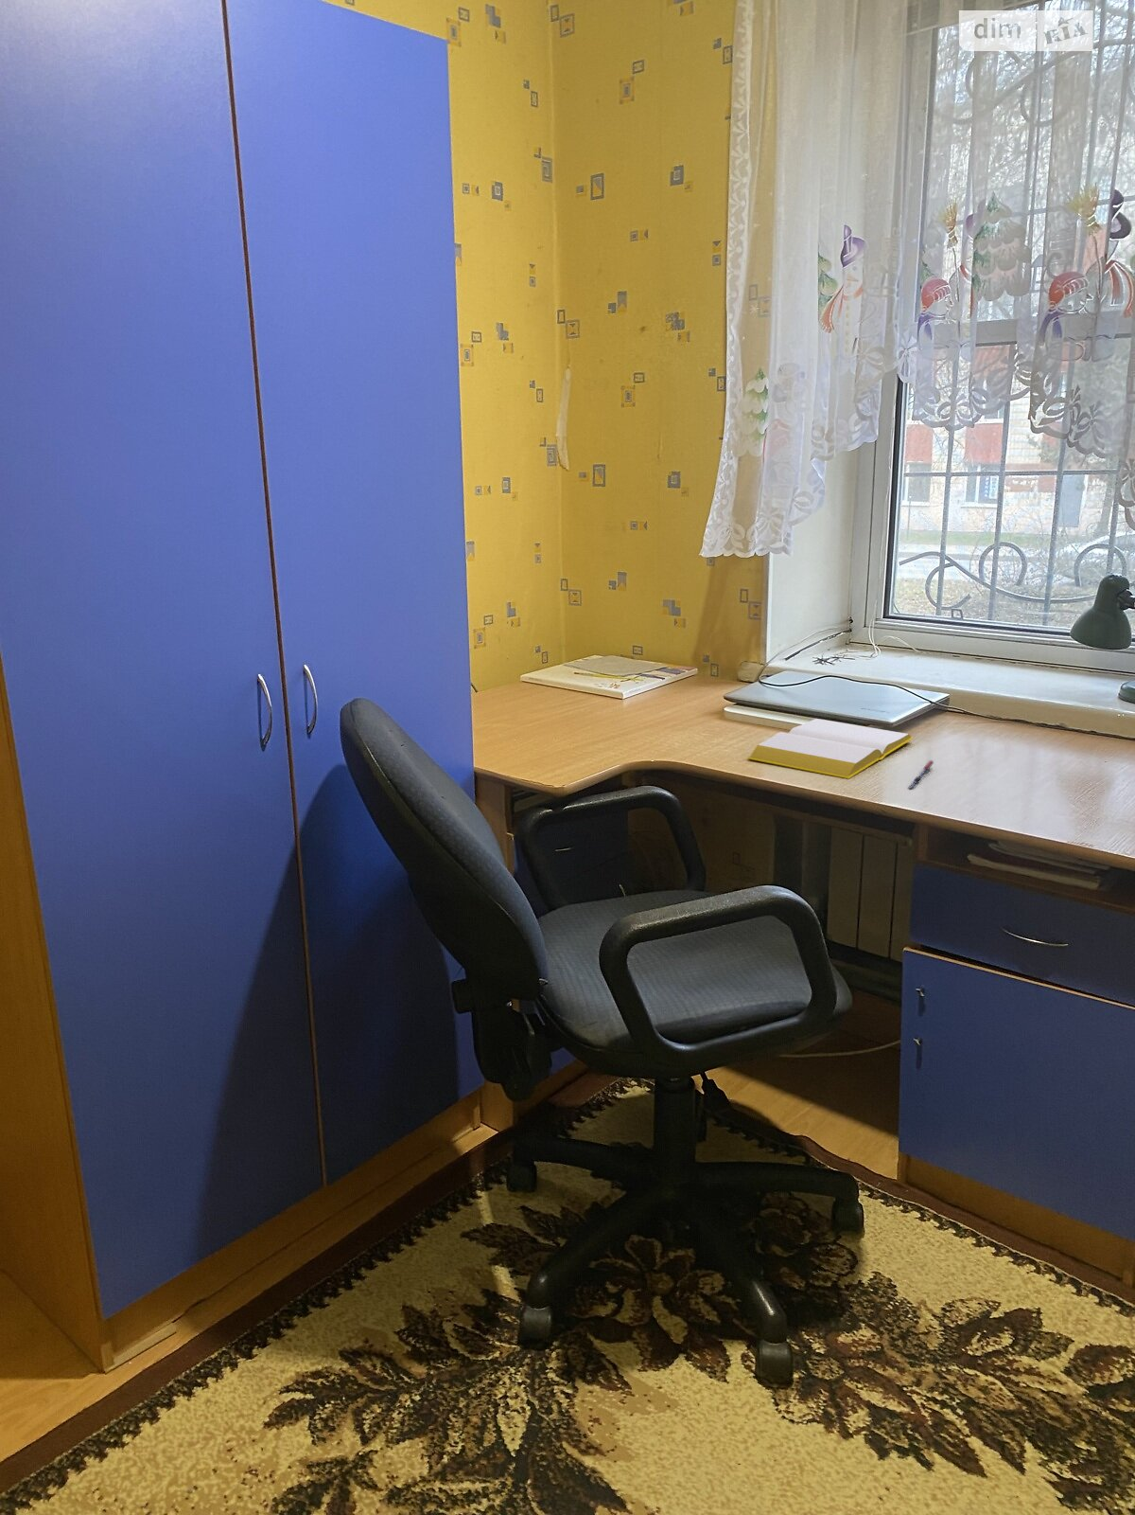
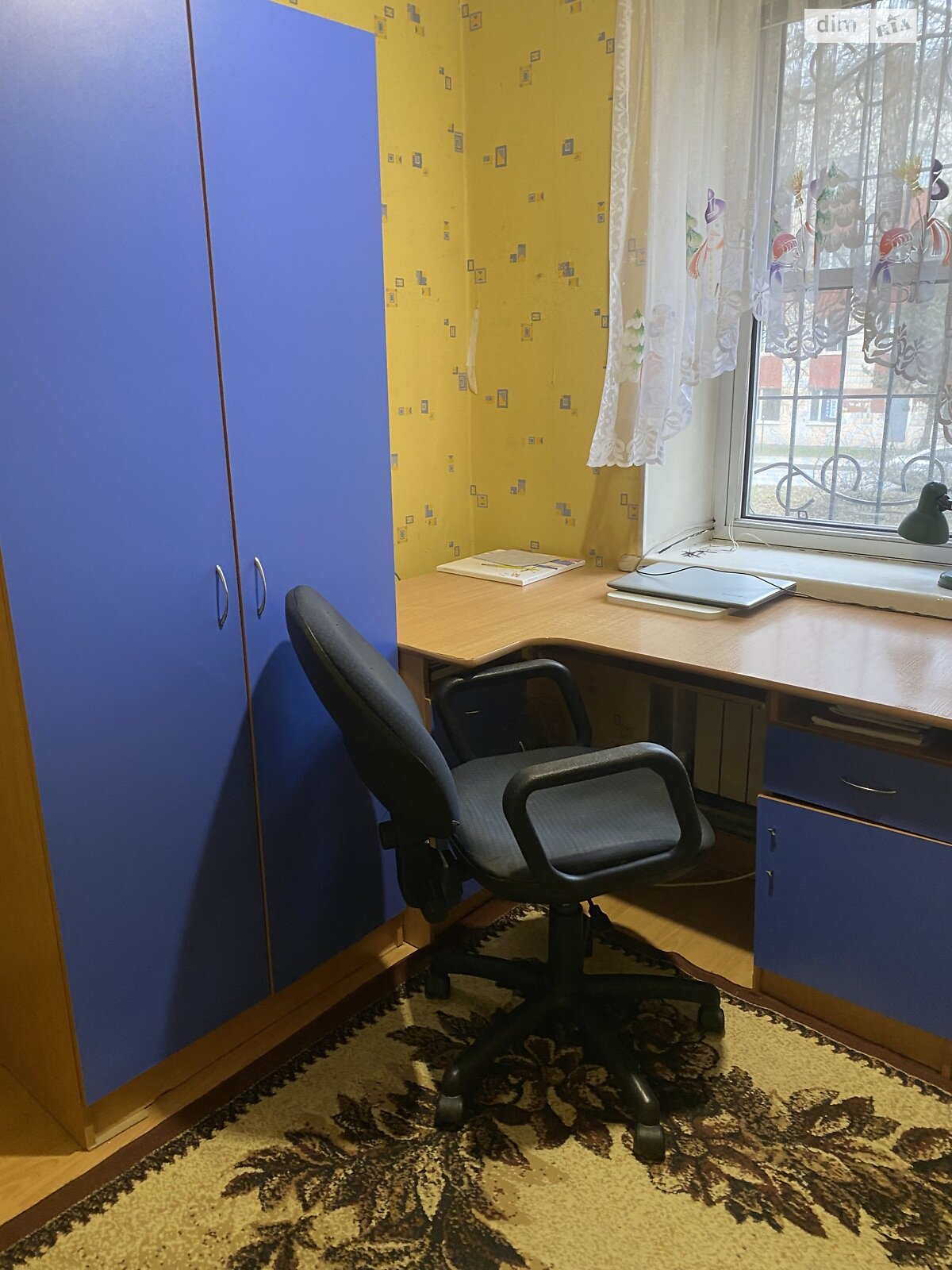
- pen (920, 773)
- notepad (832, 743)
